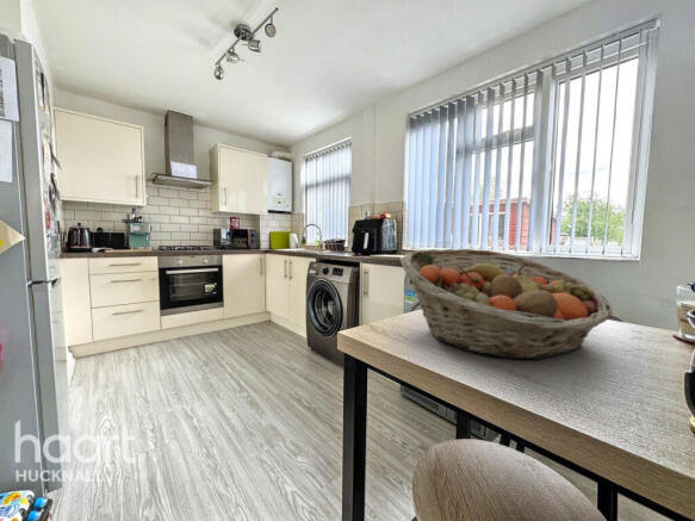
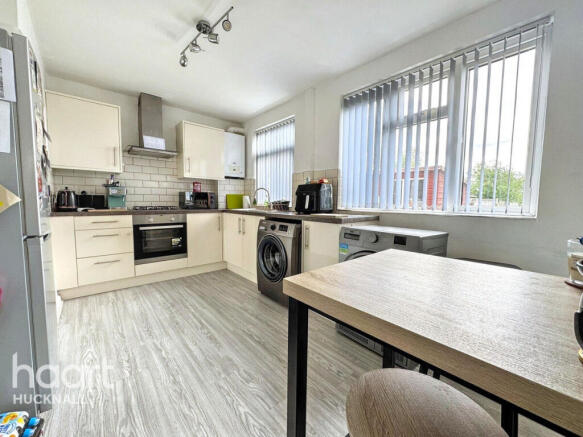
- fruit basket (497, 292)
